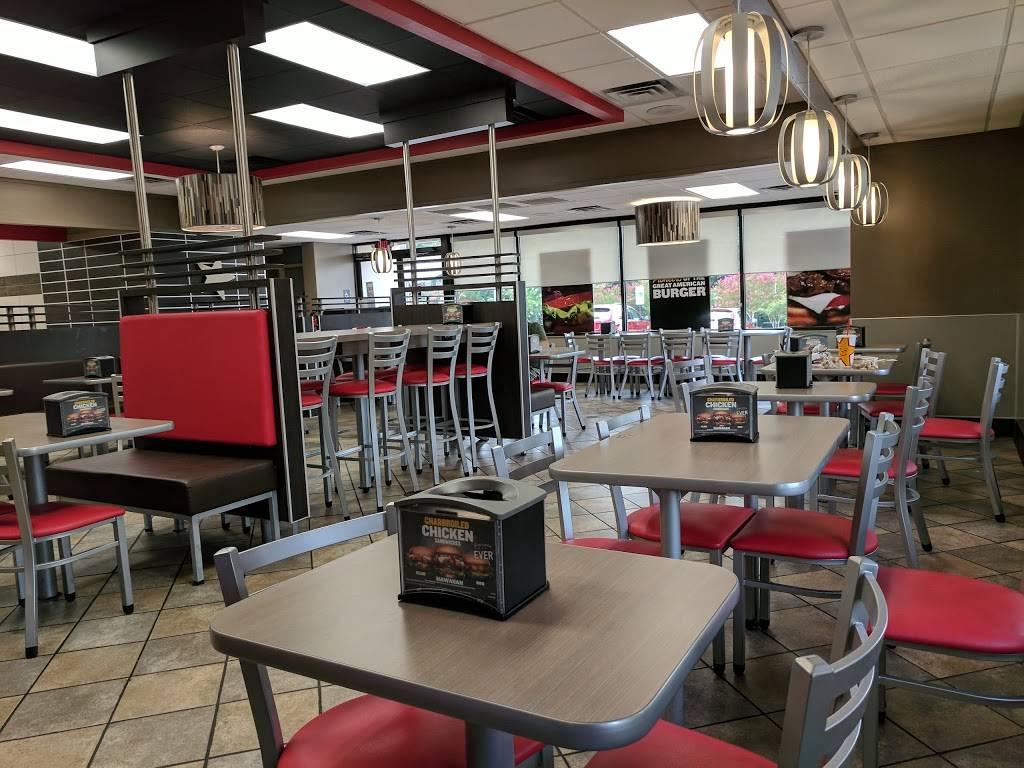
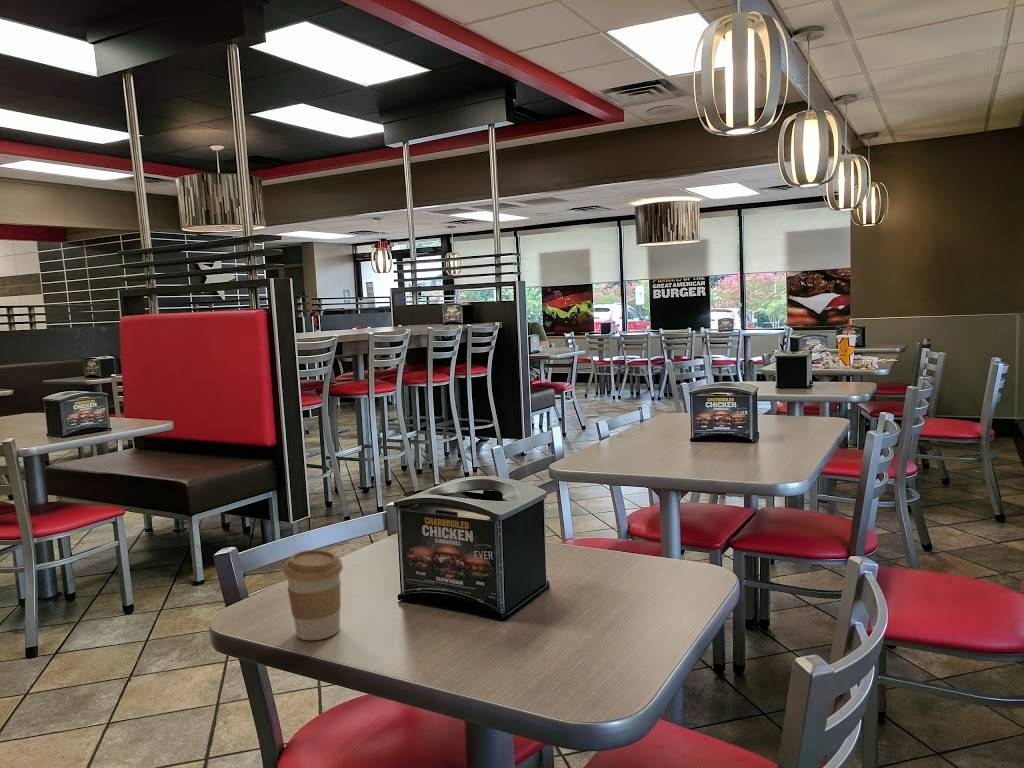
+ coffee cup (315, 593)
